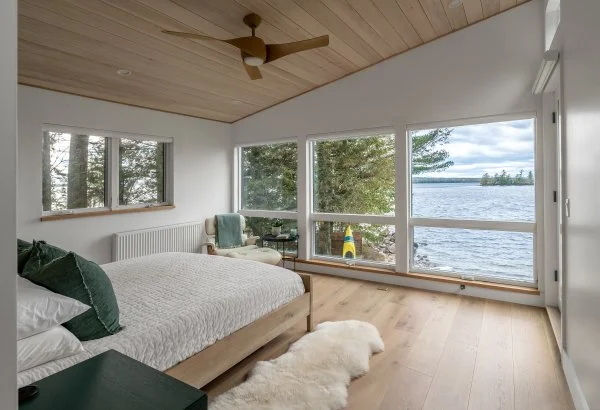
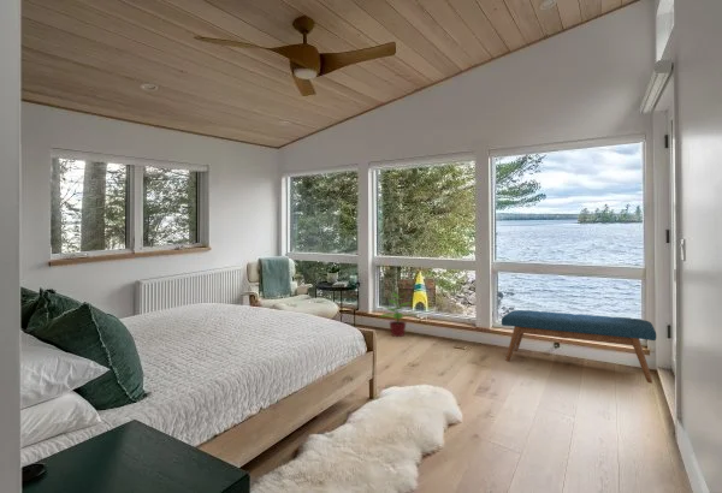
+ bench (573, 338)
+ potted plant (398, 313)
